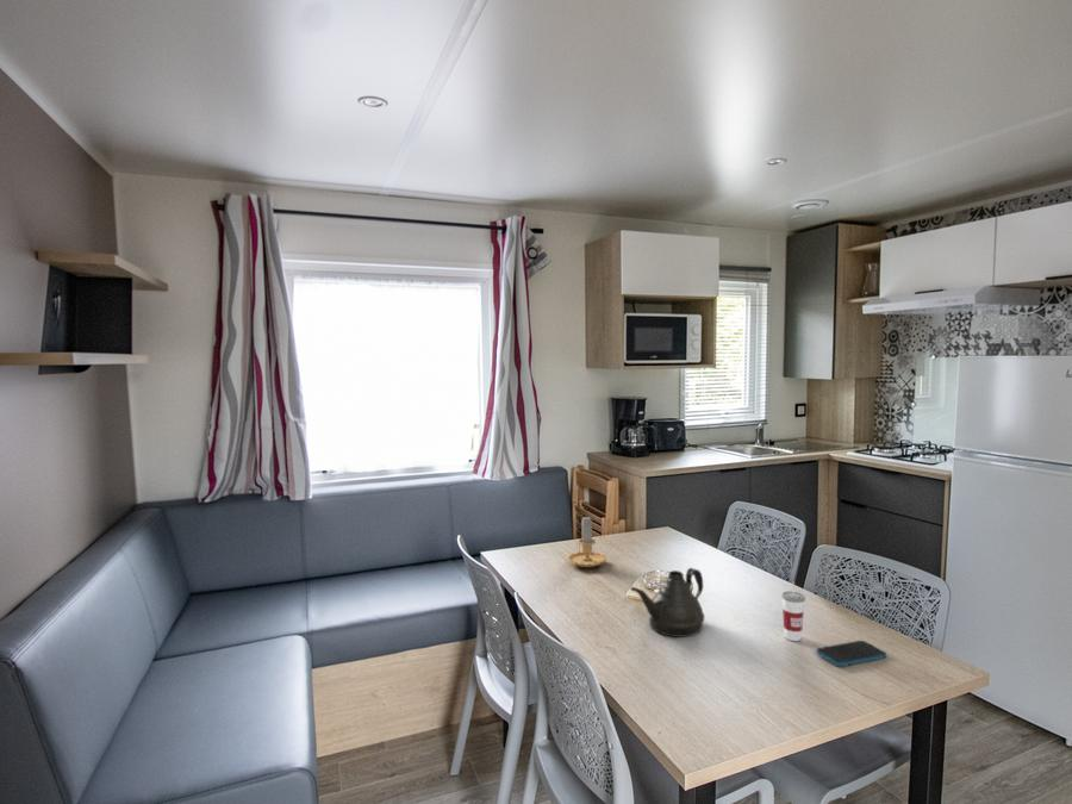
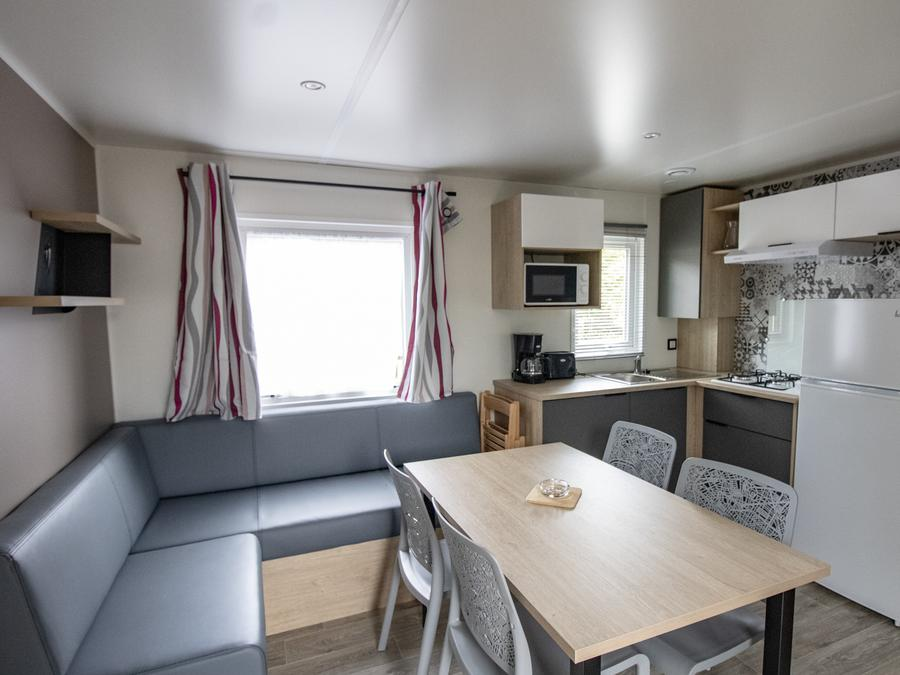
- teapot (666, 600)
- smartphone (850, 653)
- candle (585, 538)
- cup (792, 609)
